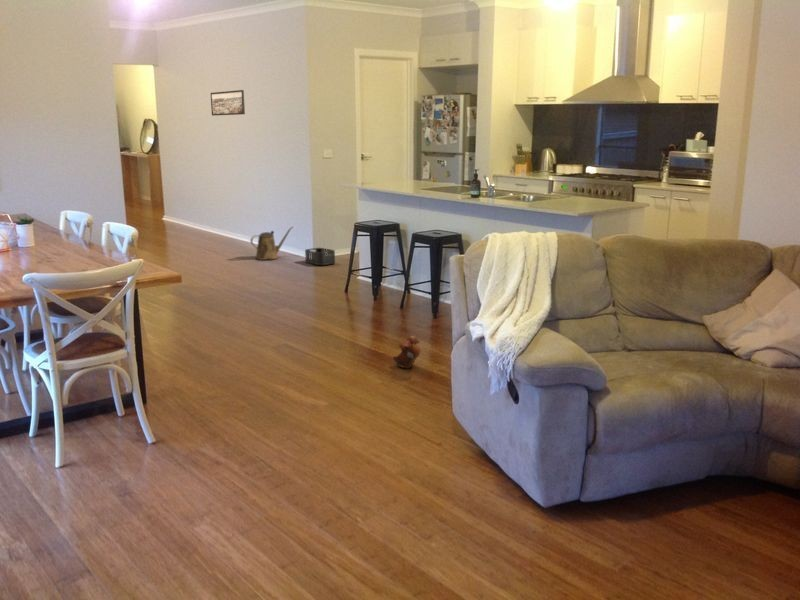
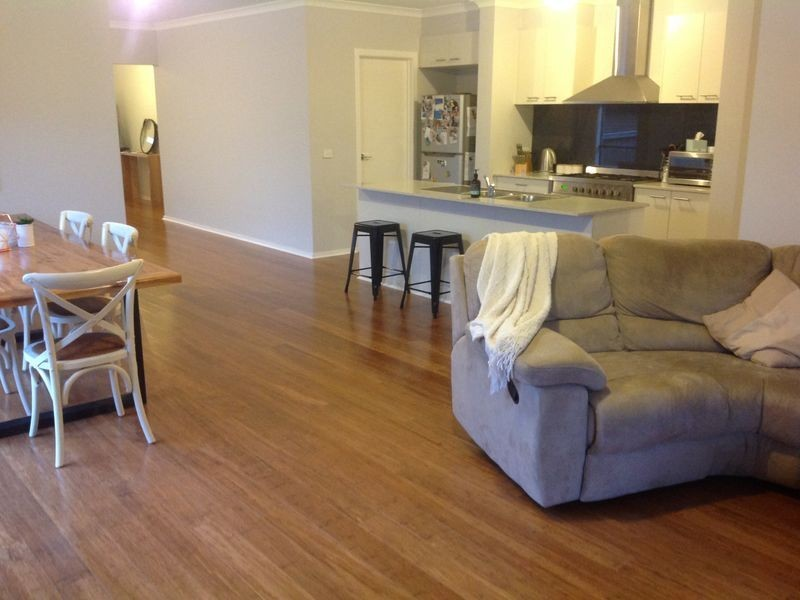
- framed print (227, 103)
- storage bin (320, 256)
- plush toy (408, 350)
- watering can (272, 242)
